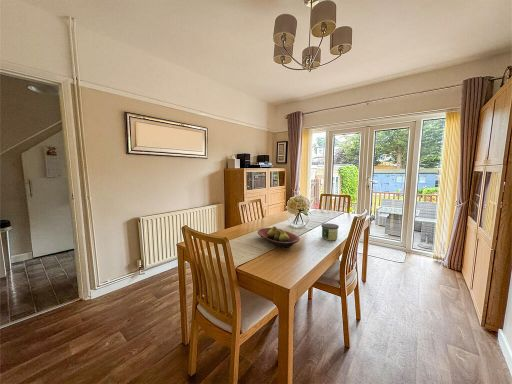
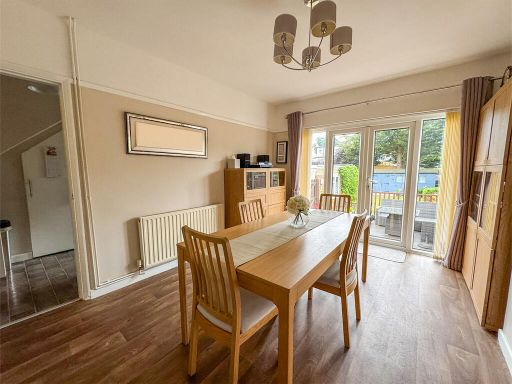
- fruit bowl (277, 235)
- candle (329, 231)
